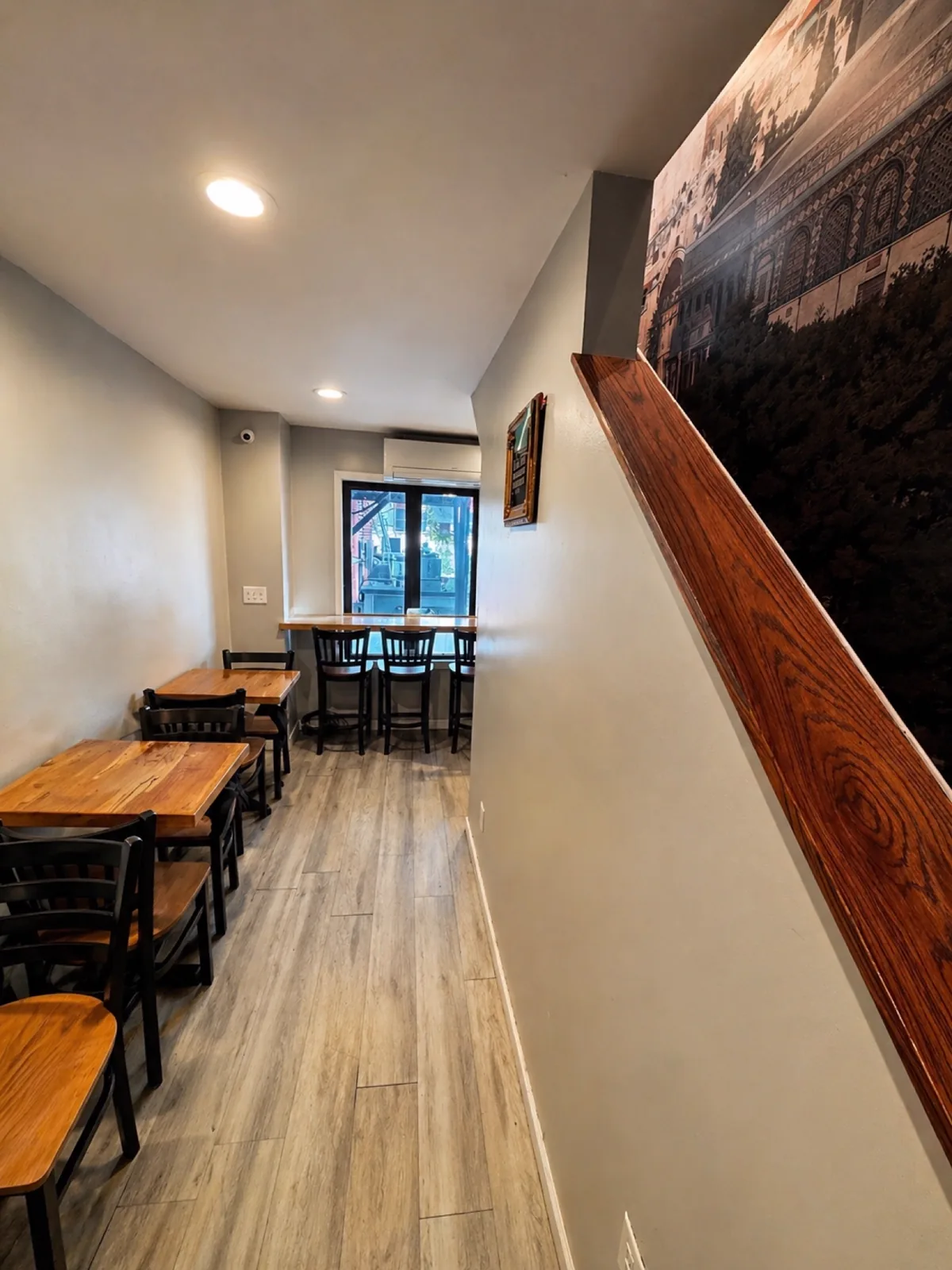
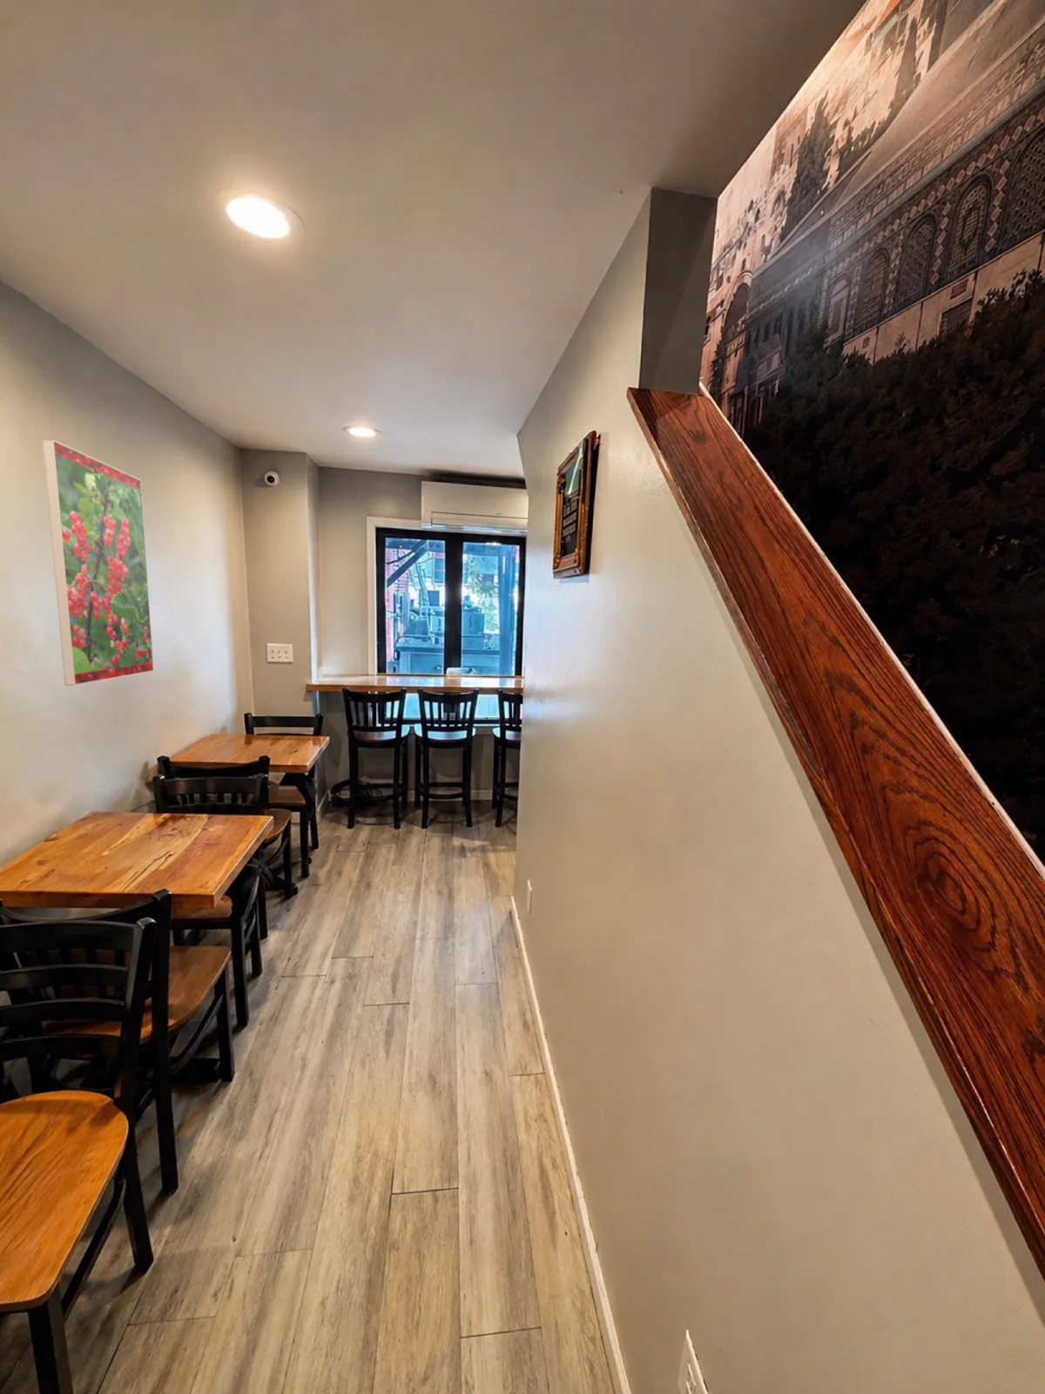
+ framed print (106, 572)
